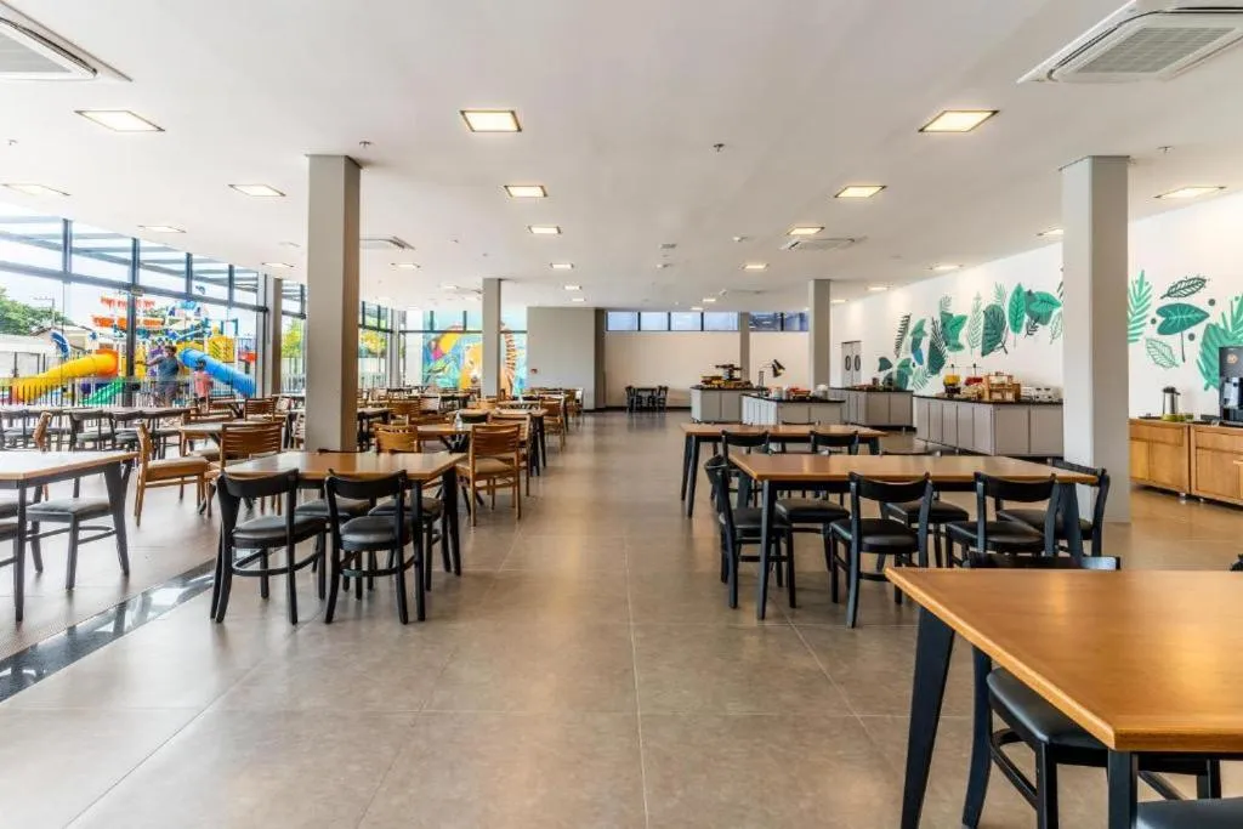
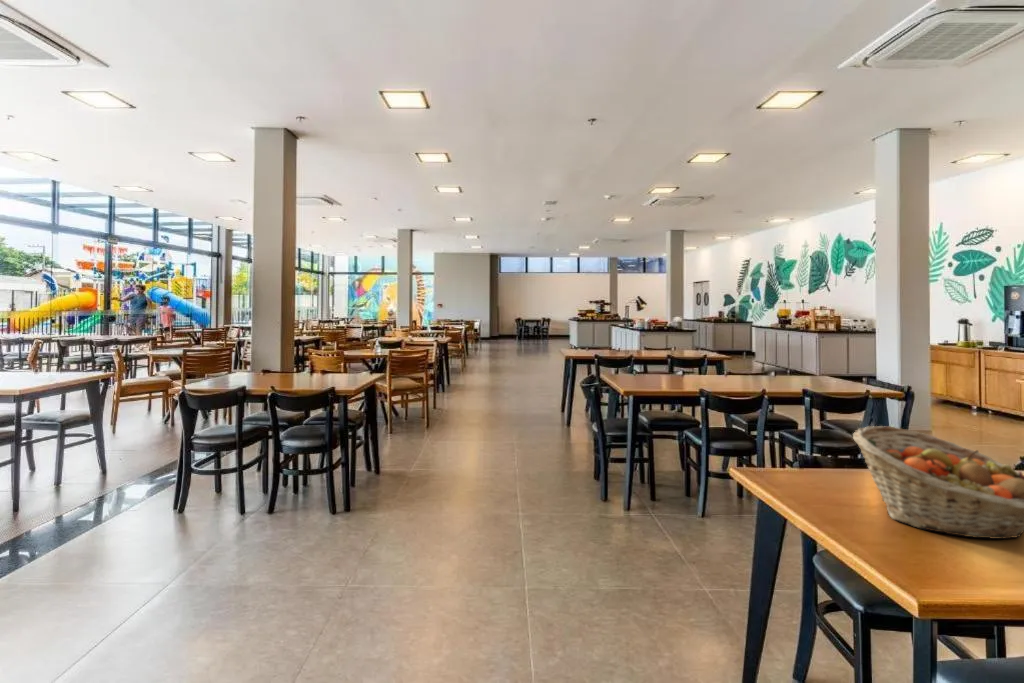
+ fruit basket (943, 476)
